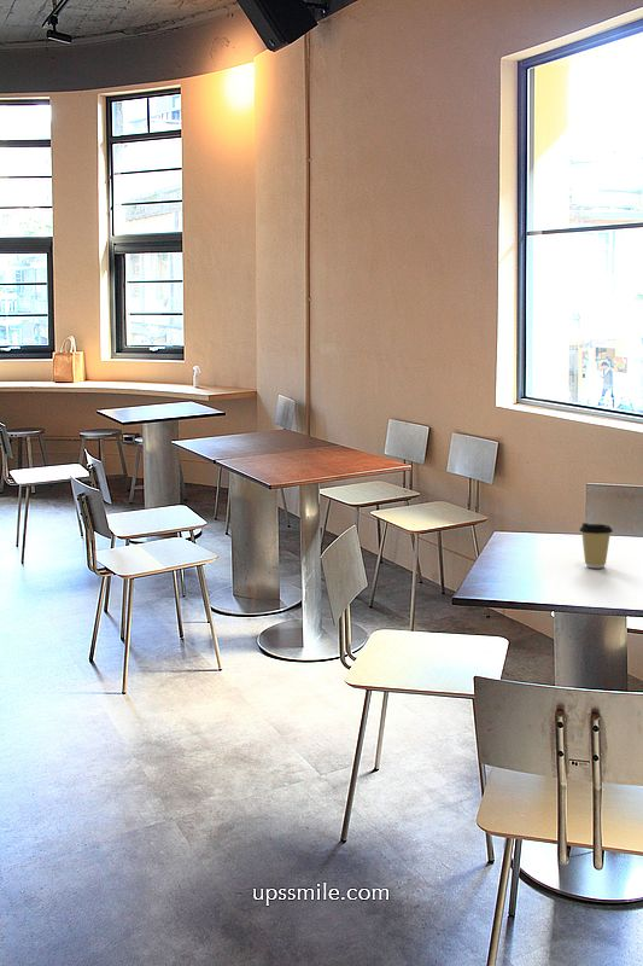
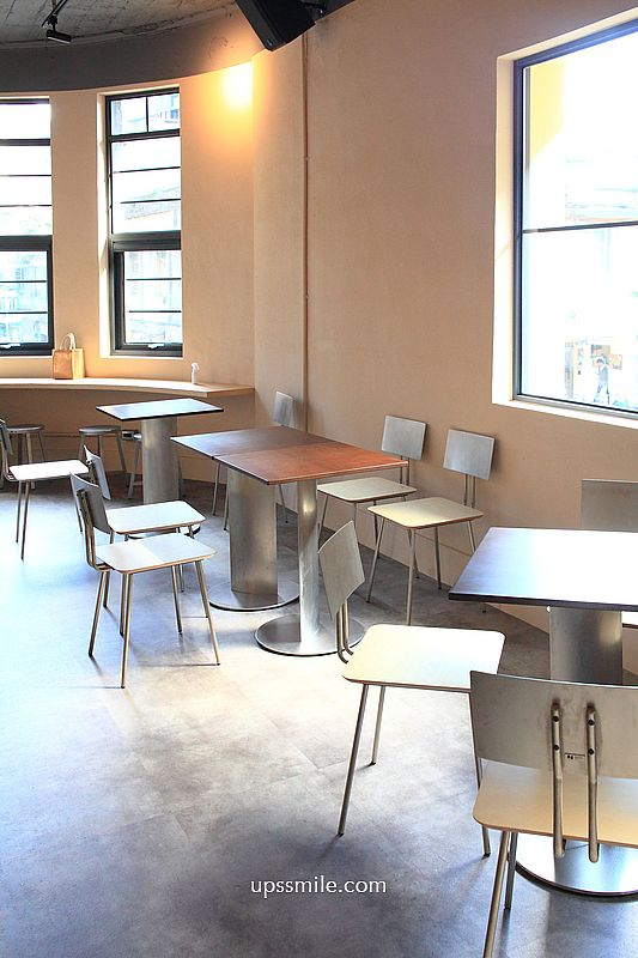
- coffee cup (595, 545)
